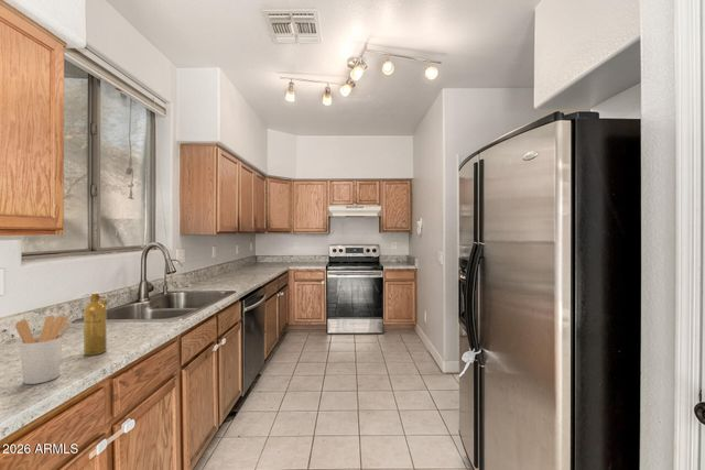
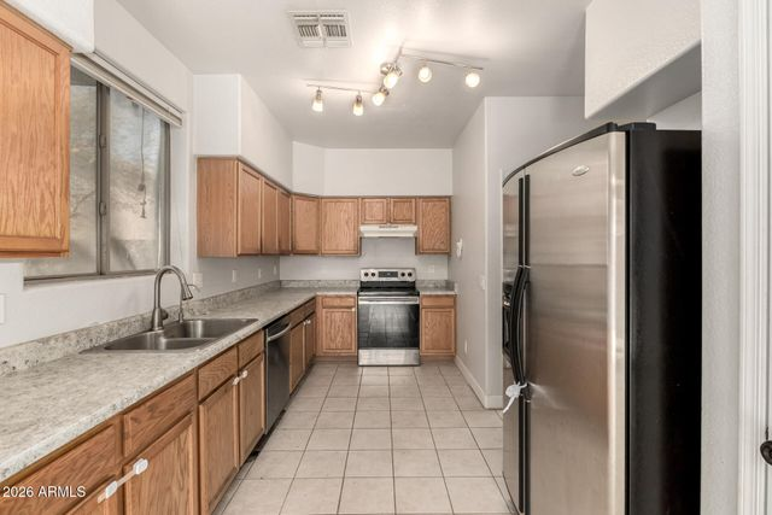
- perfume bottle (95, 323)
- utensil holder (46, 346)
